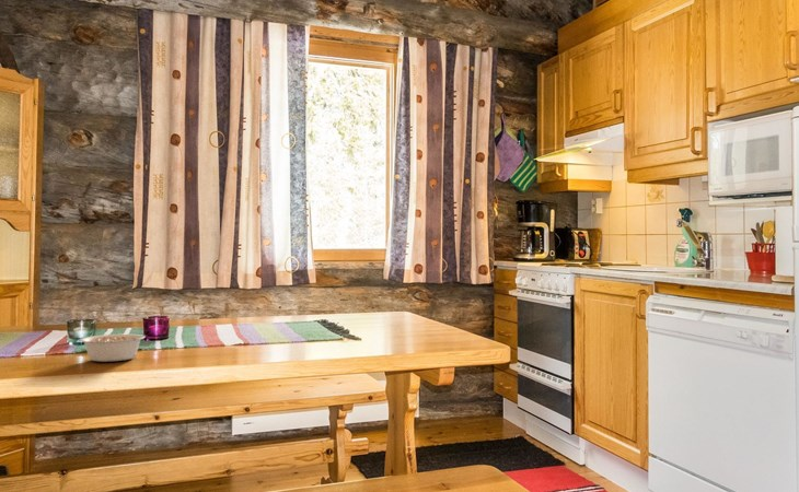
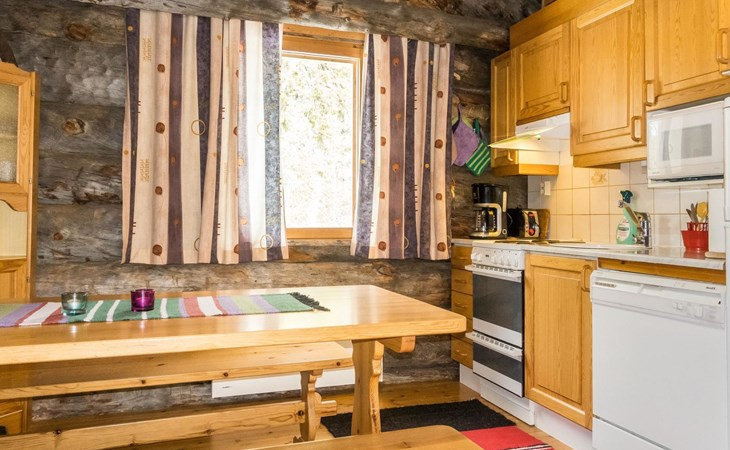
- legume (115, 345)
